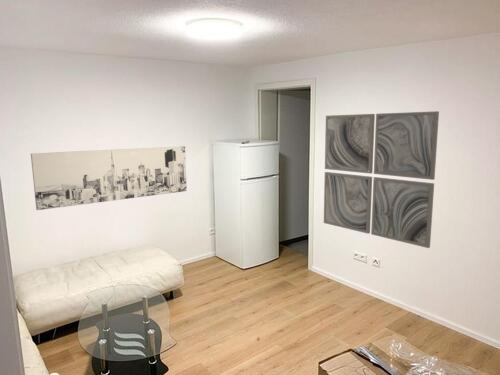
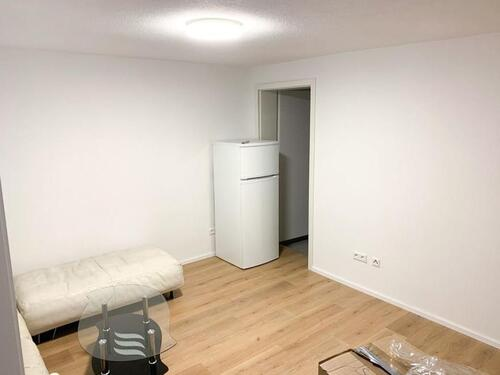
- wall art (118, 174)
- wall art (374, 173)
